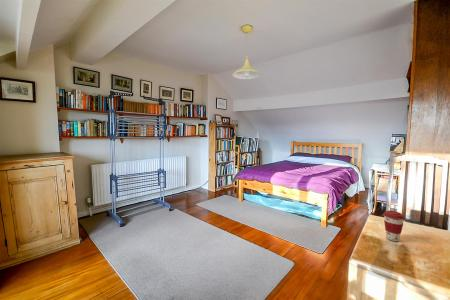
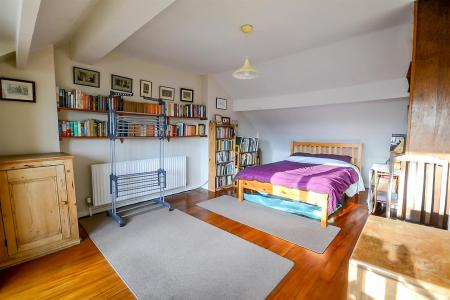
- coffee cup (393, 225)
